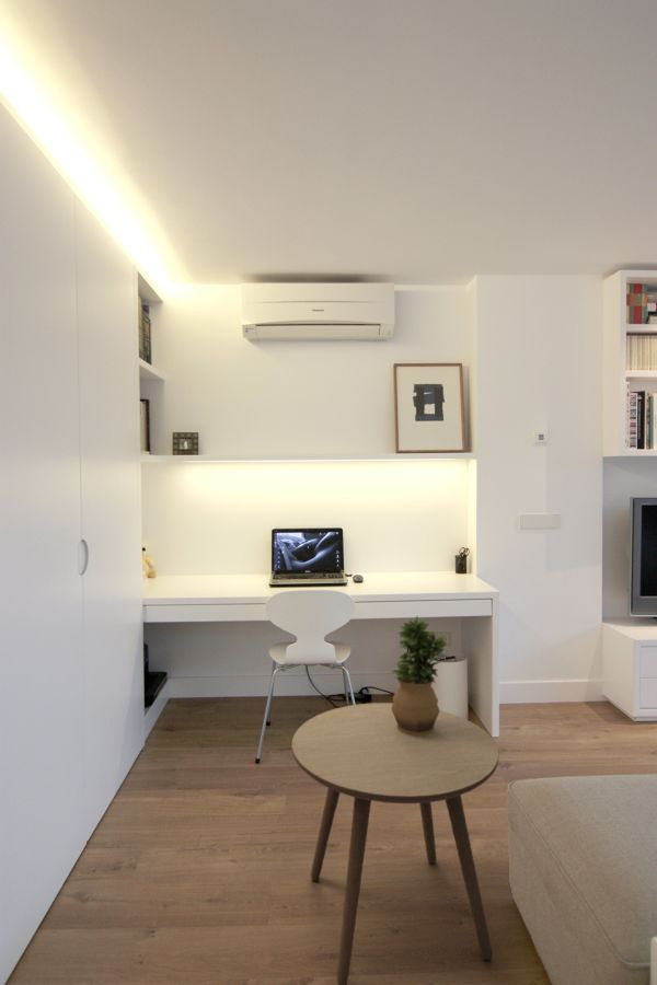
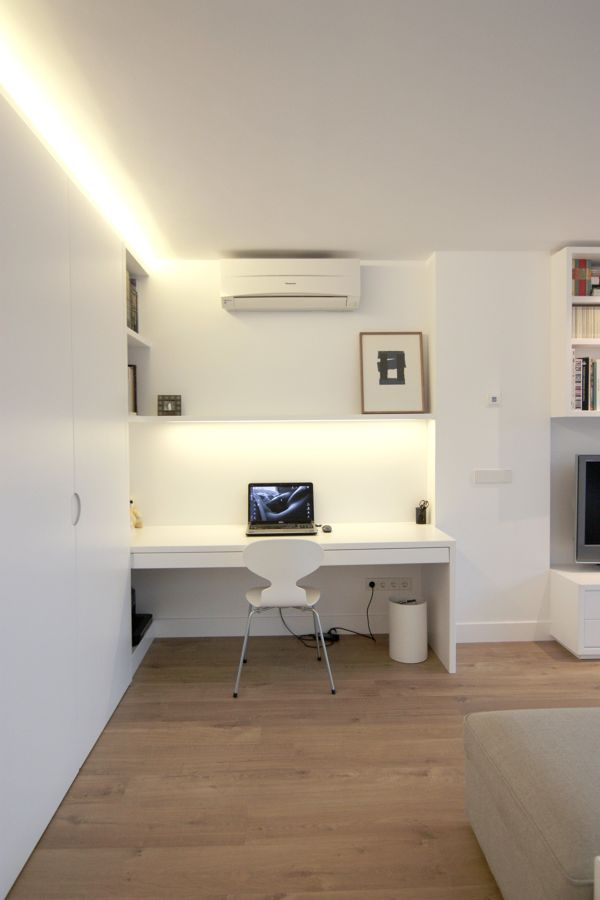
- side table (393, 802)
- potted plant (420, 670)
